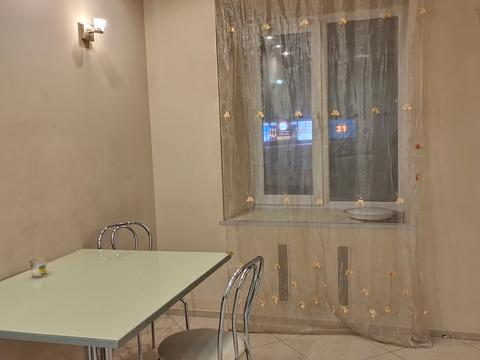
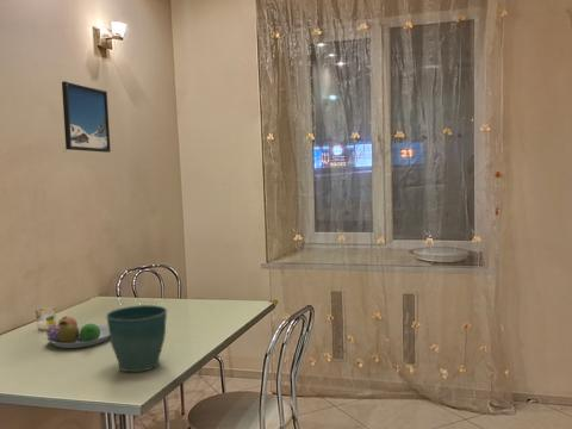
+ fruit bowl (80, 328)
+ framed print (87, 118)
+ flower pot (138, 338)
